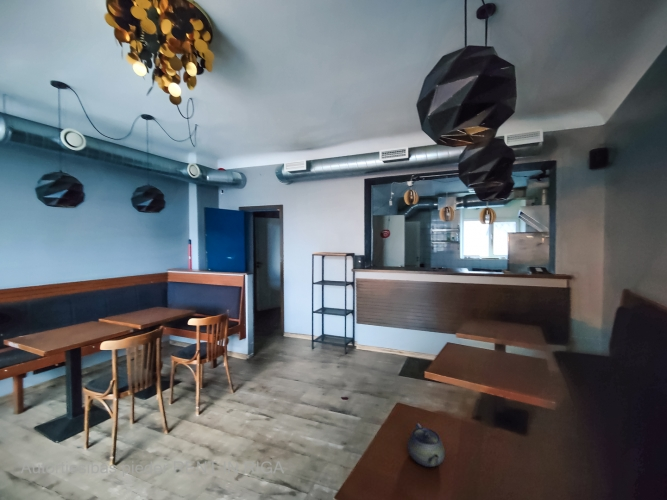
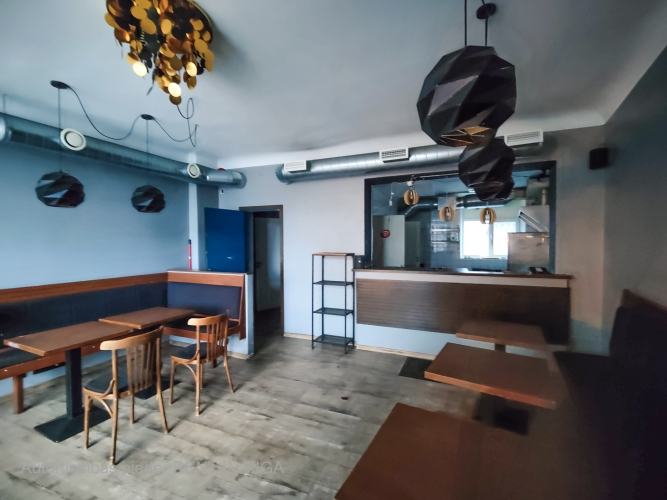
- teapot (426, 445)
